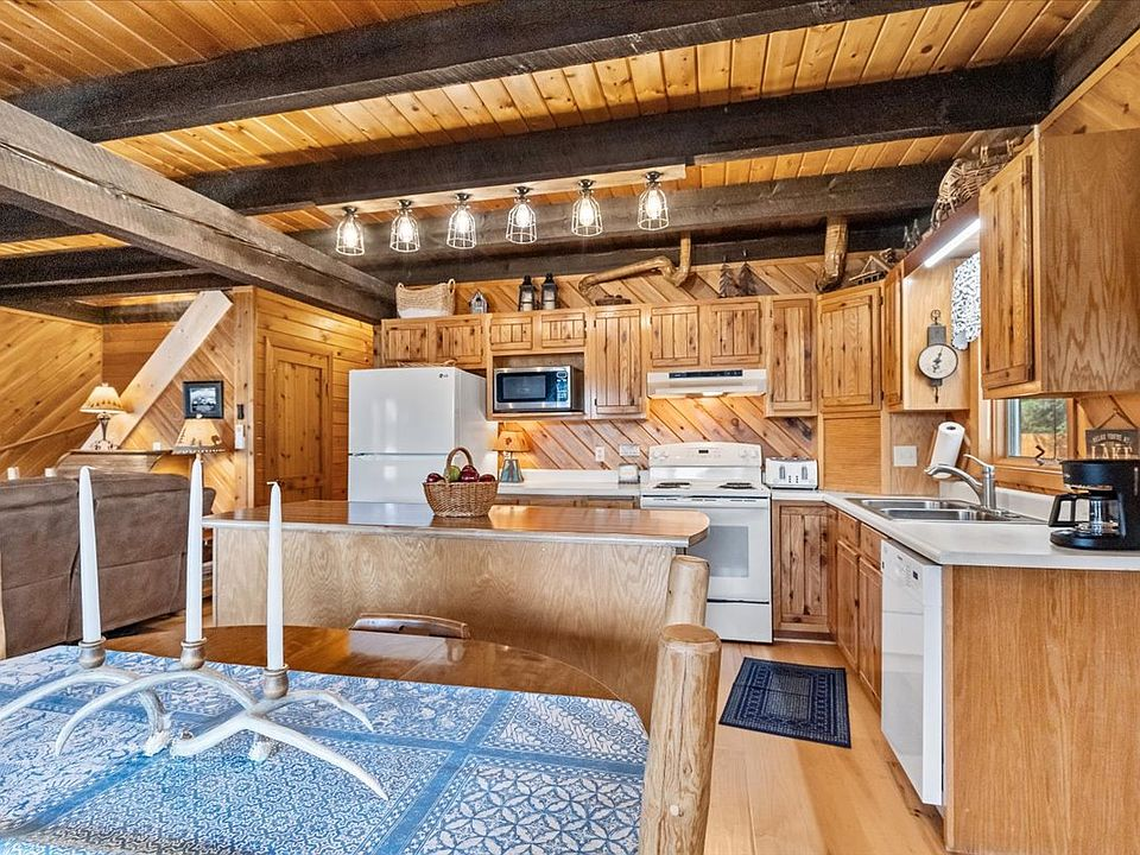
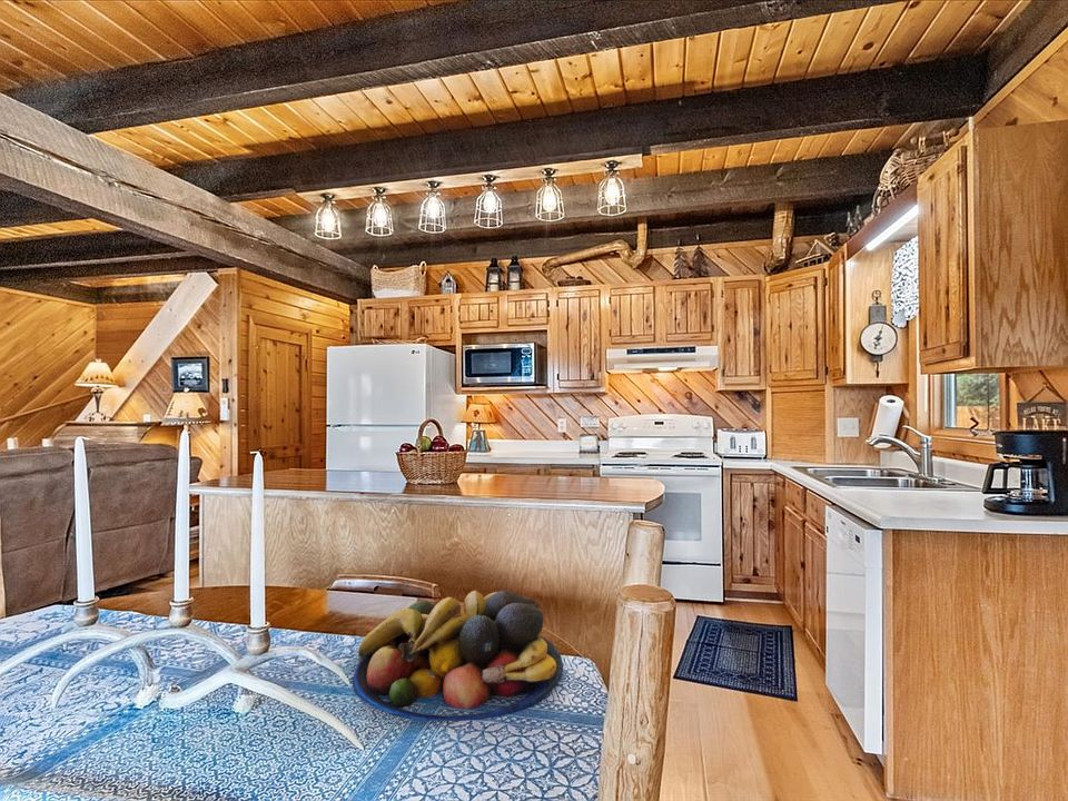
+ fruit bowl (458, 631)
